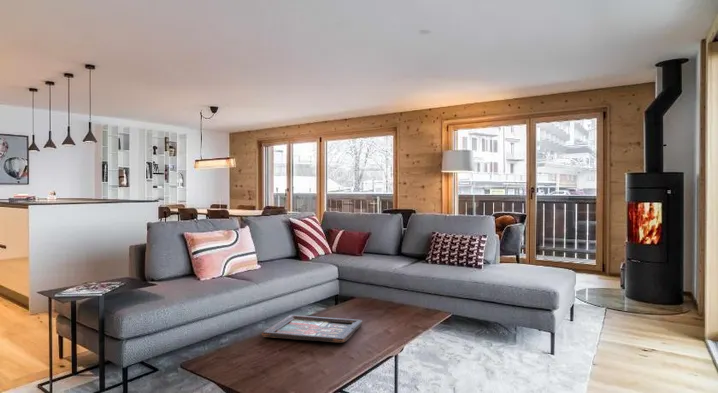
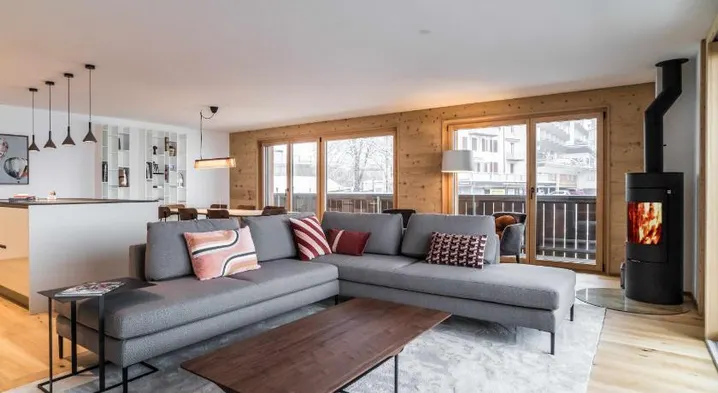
- decorative tray (314, 328)
